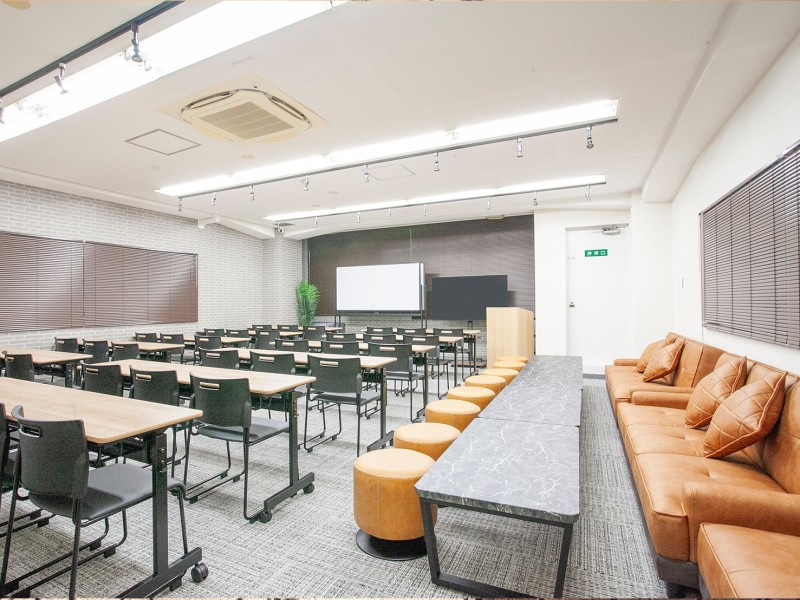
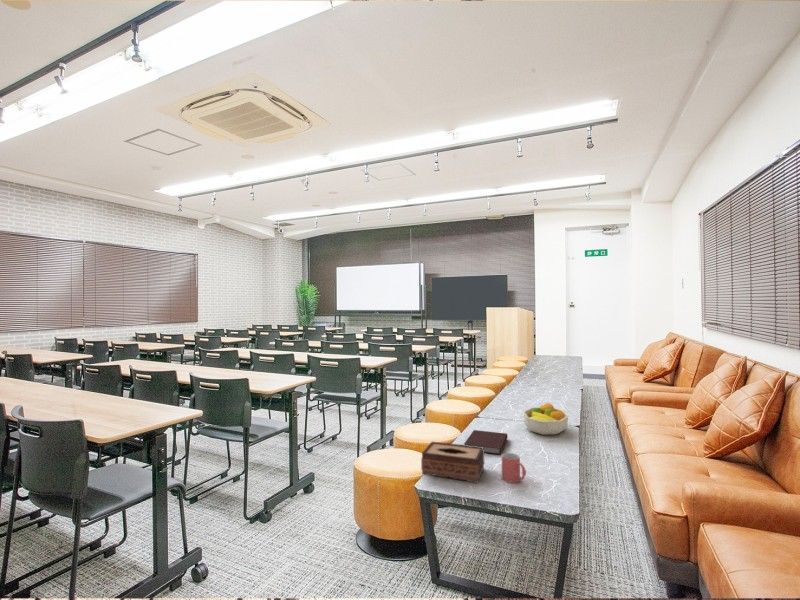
+ tissue box (453, 461)
+ mug (514, 469)
+ fruit bowl (545, 417)
+ notebook (486, 441)
